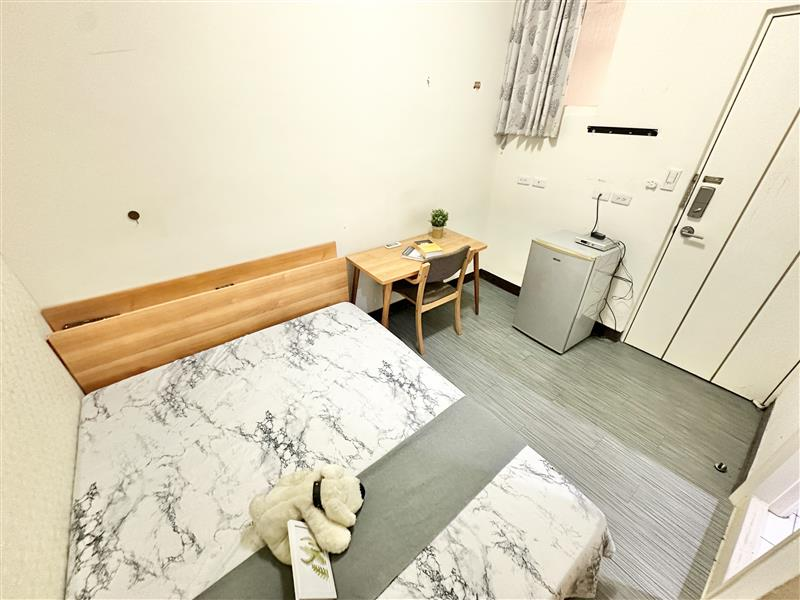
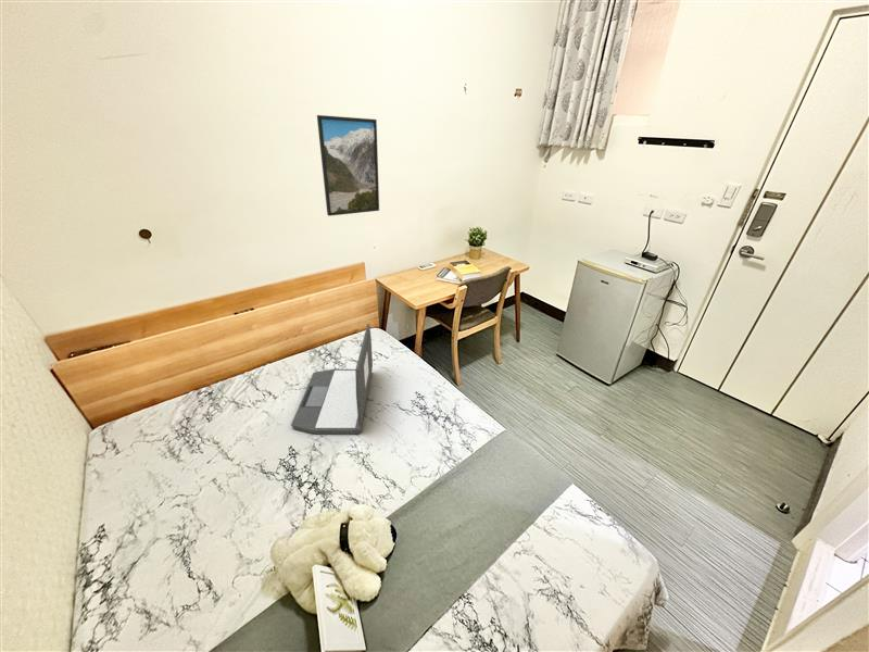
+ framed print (351, 167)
+ laptop (332, 373)
